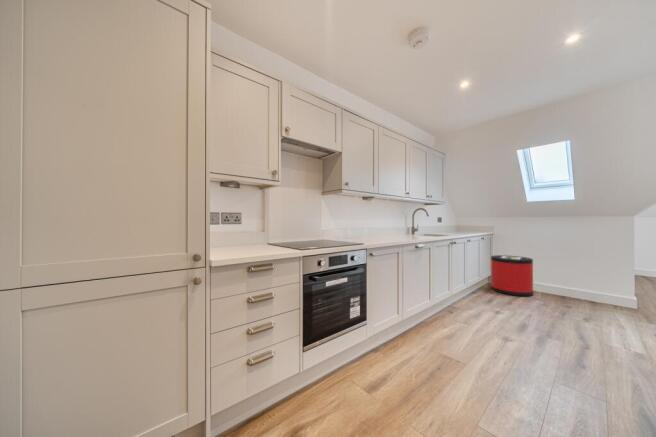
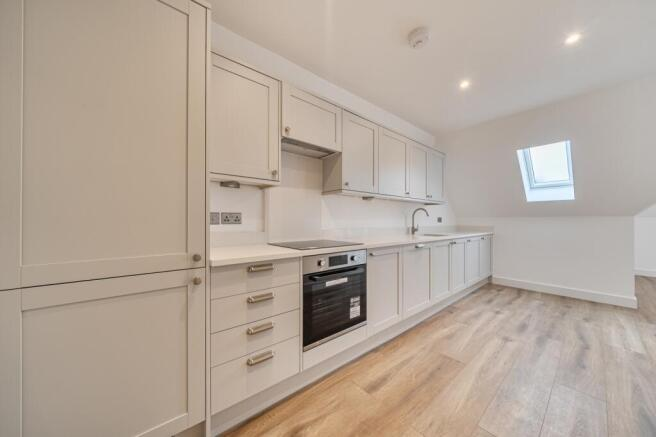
- trash can (511, 274)
